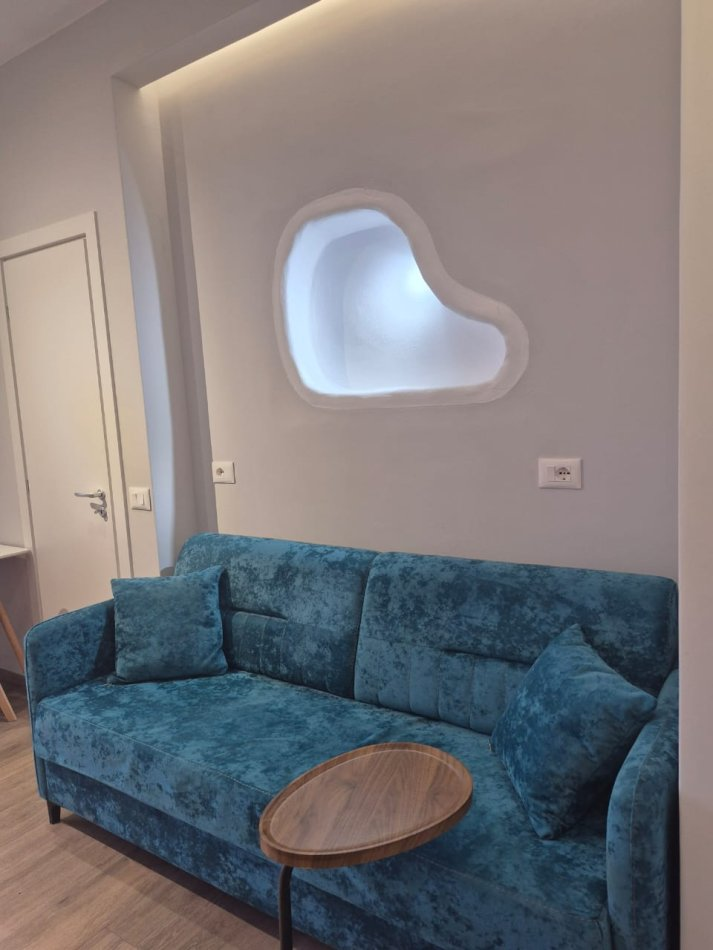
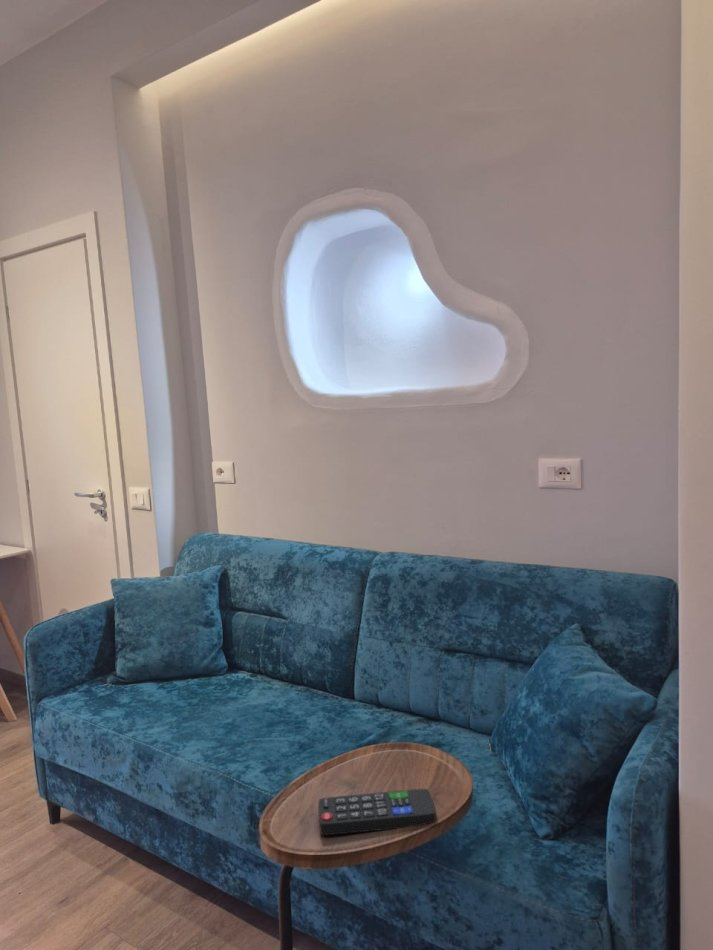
+ remote control (376, 810)
